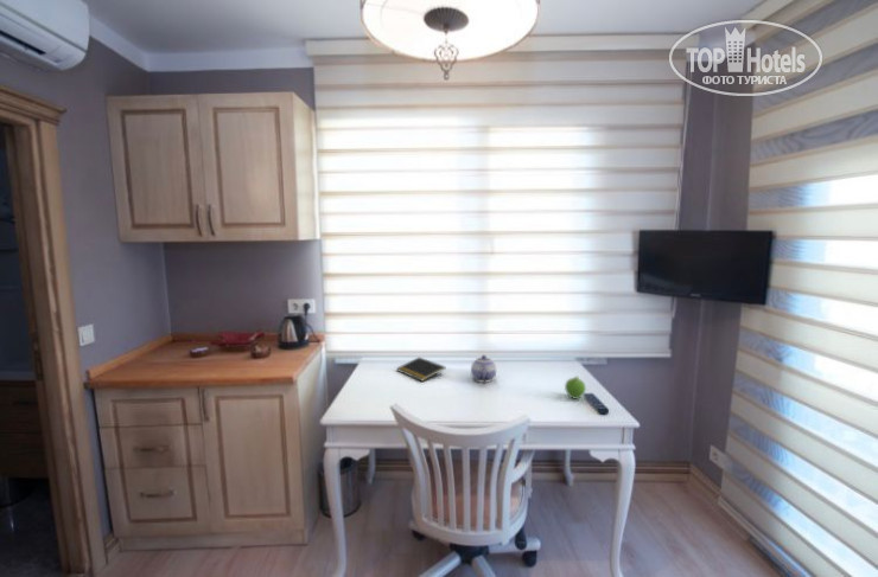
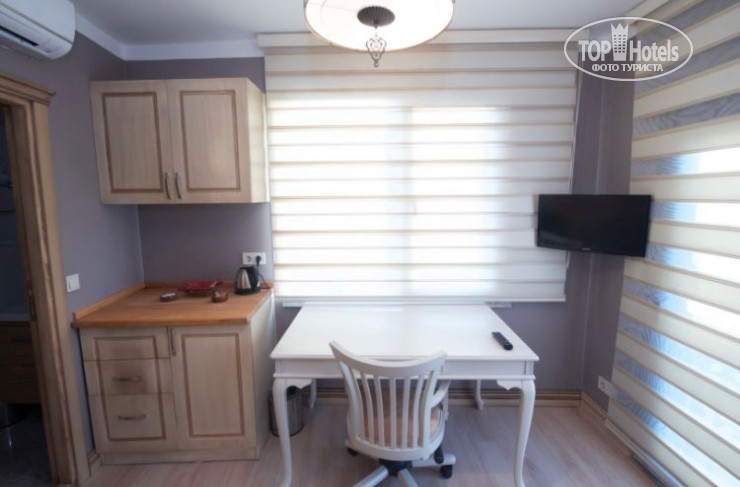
- teapot (483, 367)
- fruit (574, 386)
- notepad (420, 367)
